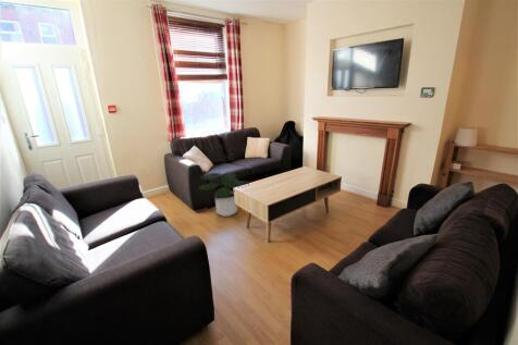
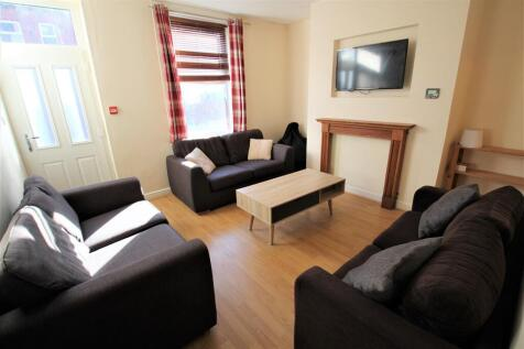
- potted plant (226, 194)
